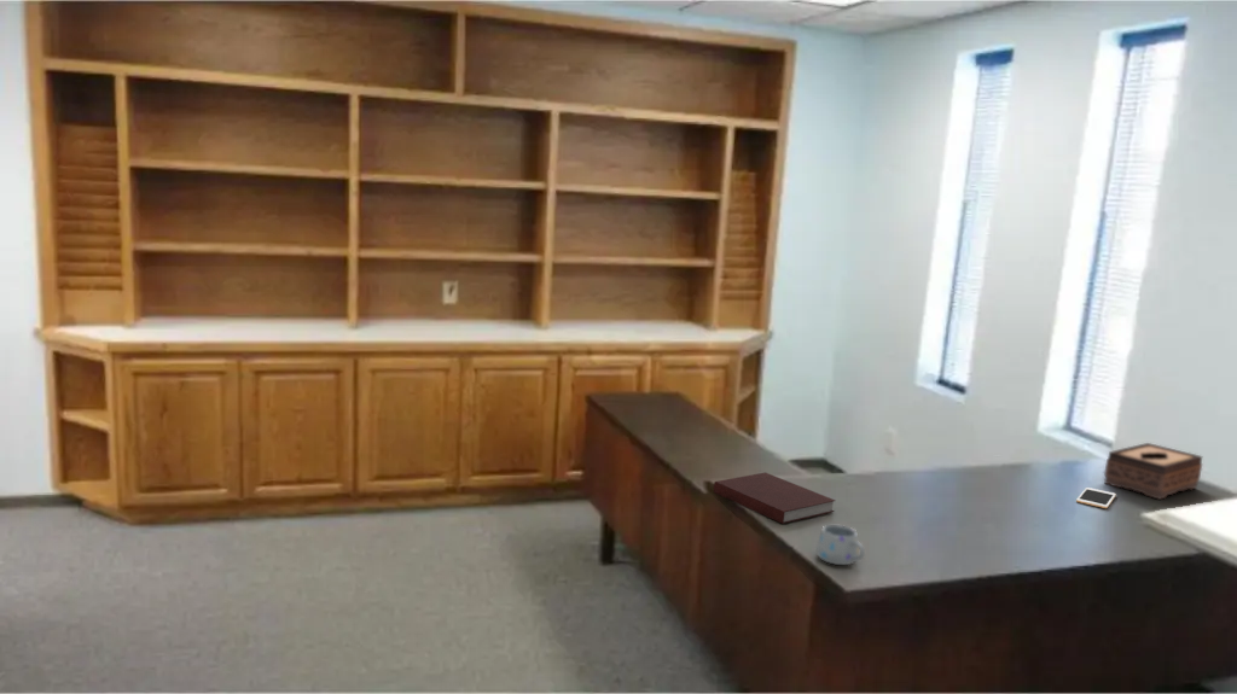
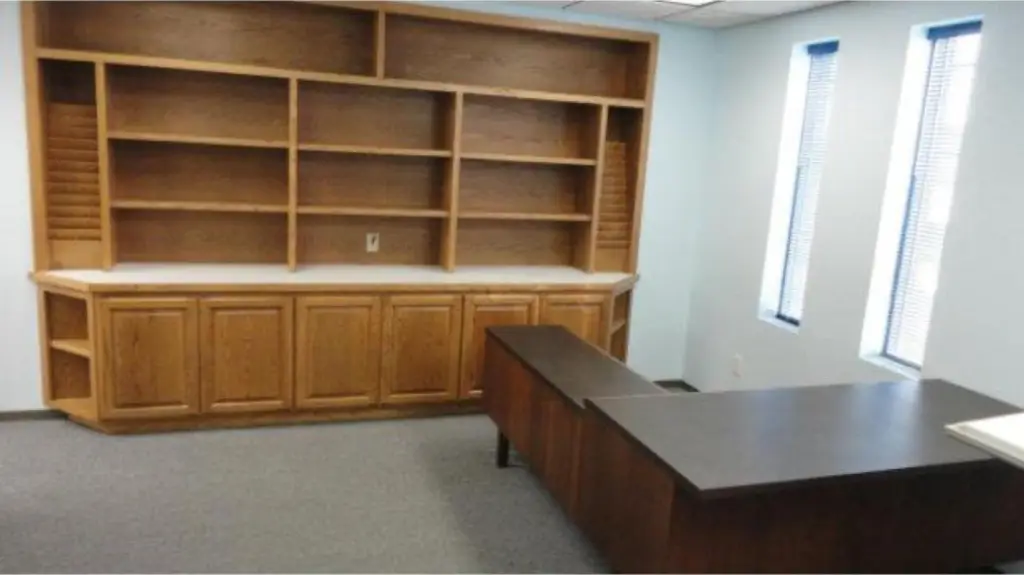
- mug (842, 547)
- cell phone (1096, 497)
- notebook (773, 496)
- tissue box (1152, 470)
